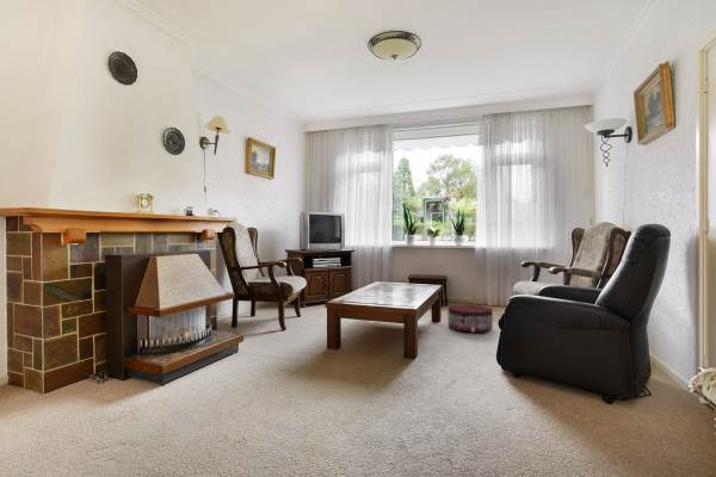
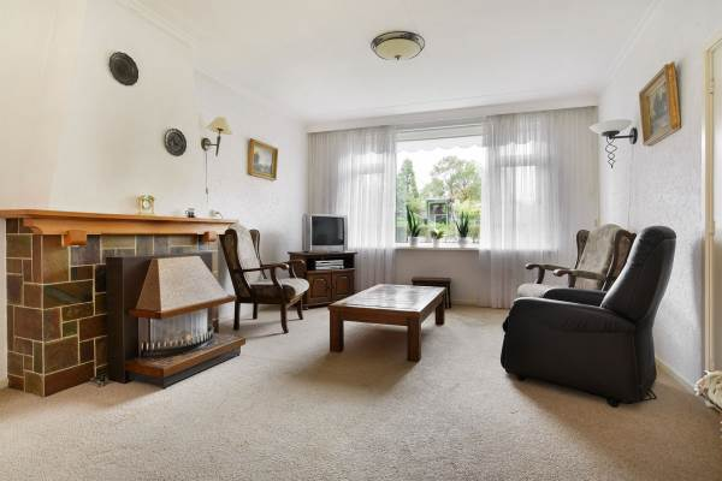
- pouf (470, 316)
